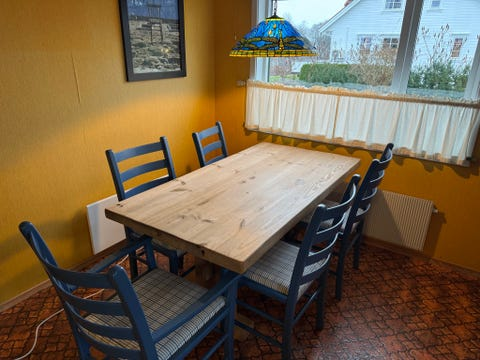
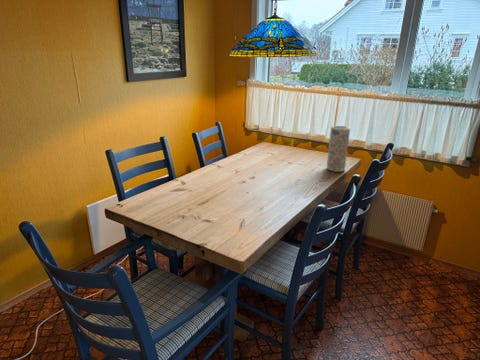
+ vase (338, 148)
